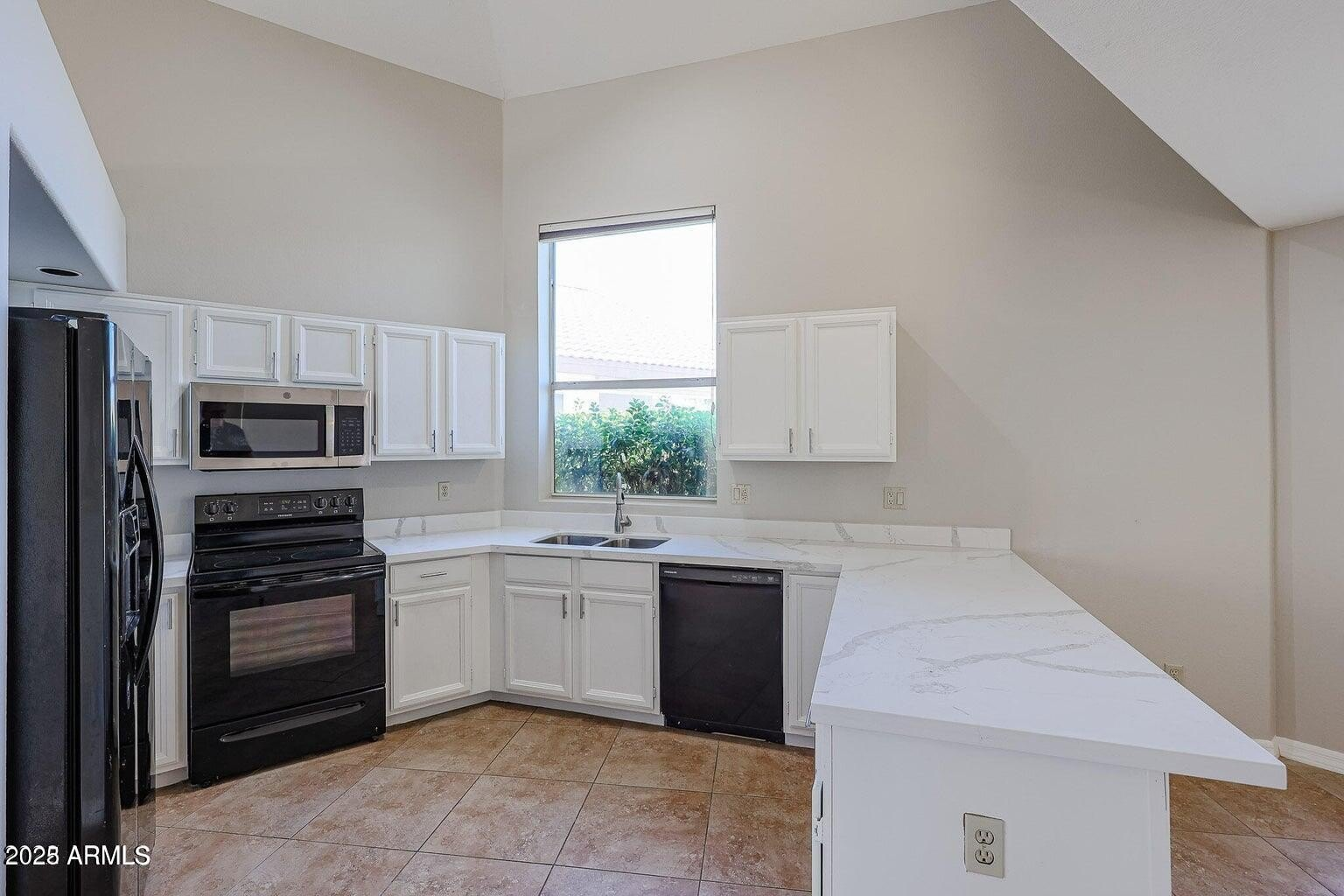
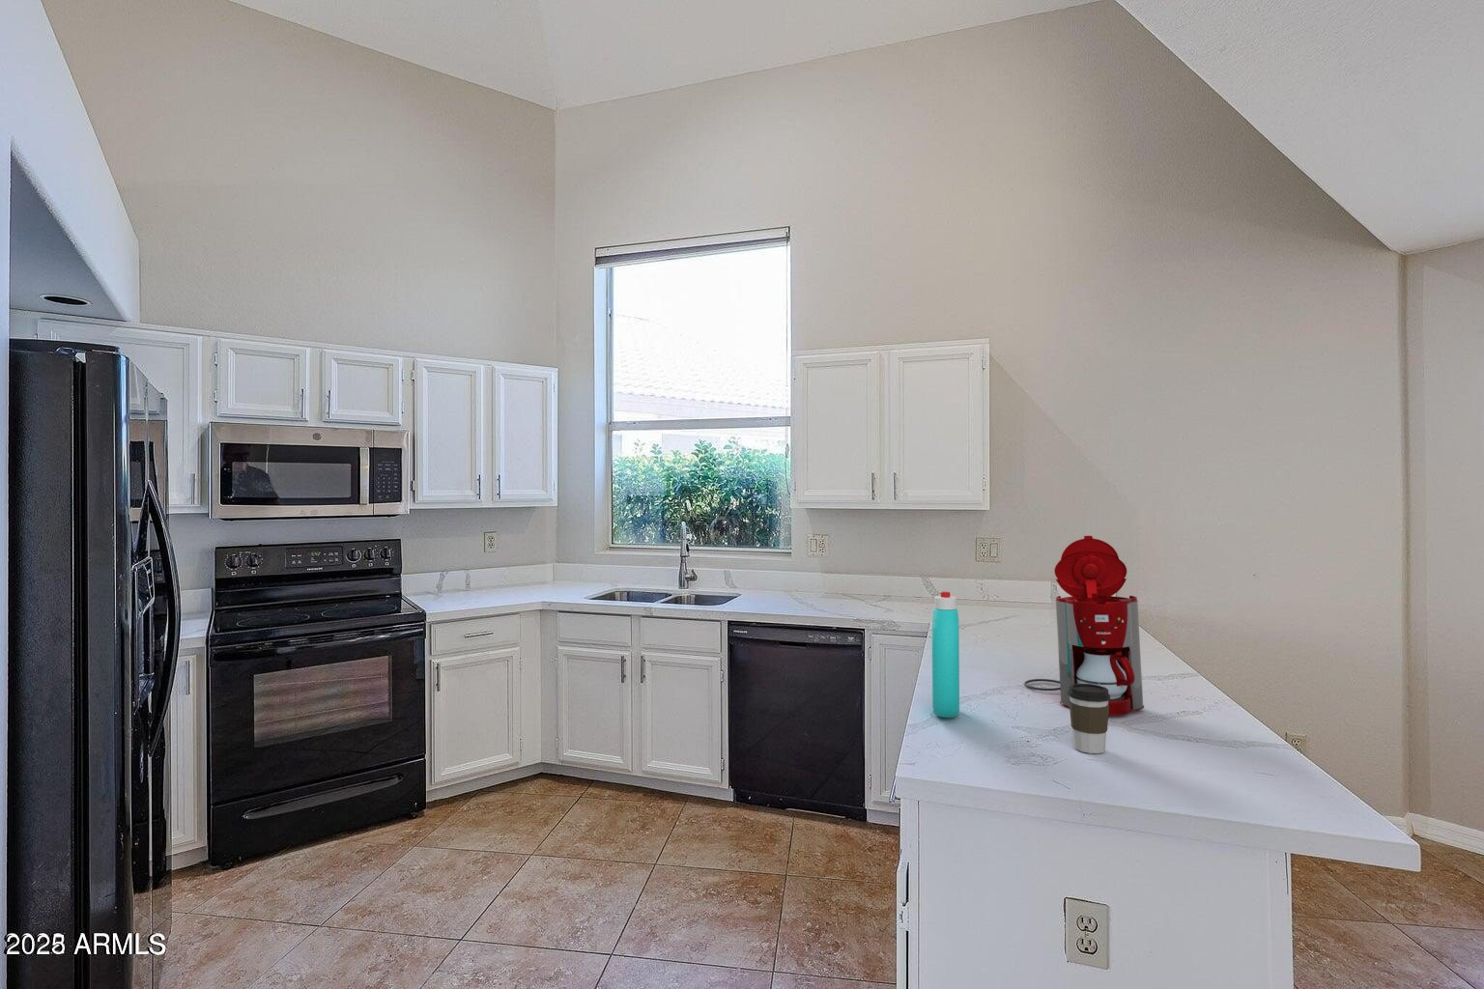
+ bottle (945, 653)
+ coffee cup (1089, 717)
+ coffee maker (1078, 615)
